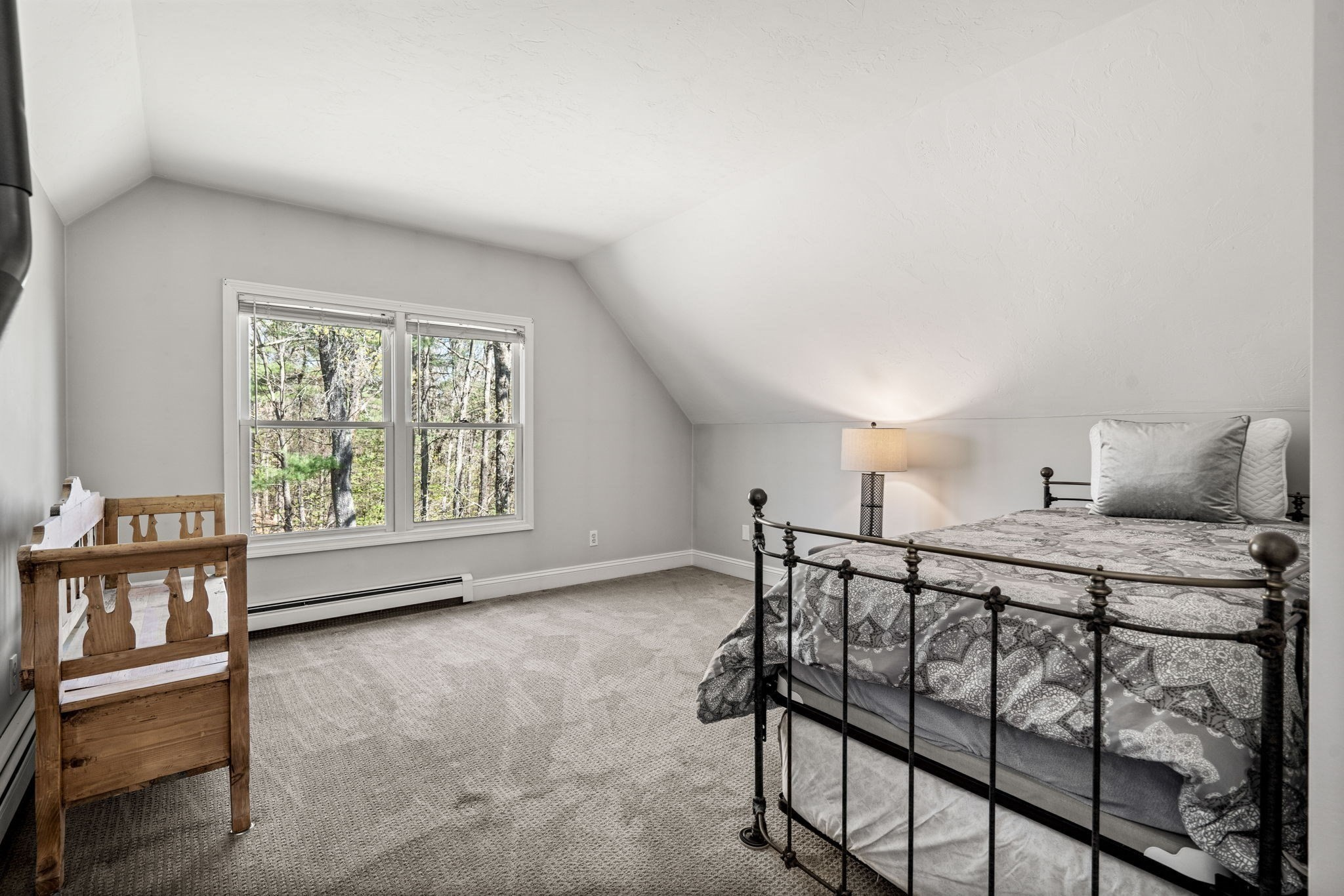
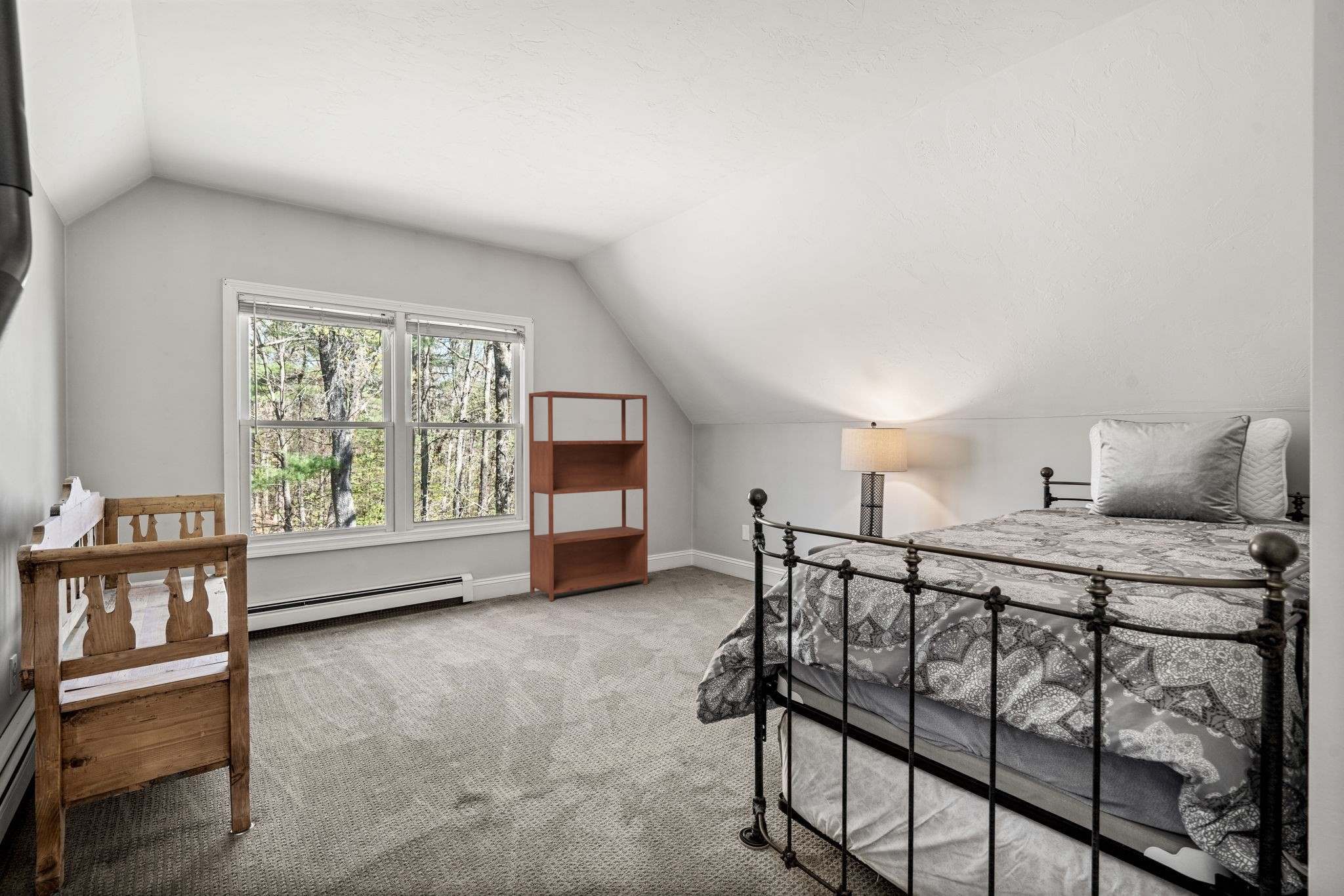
+ bookshelf (590, 491)
